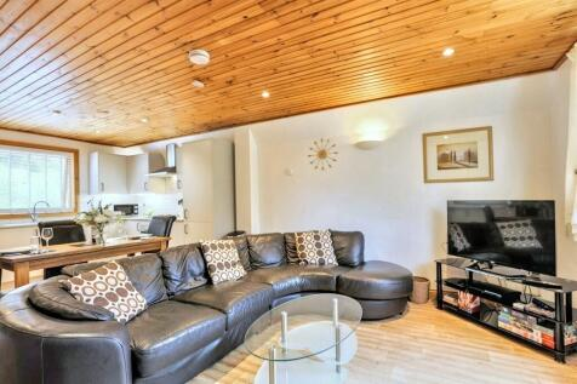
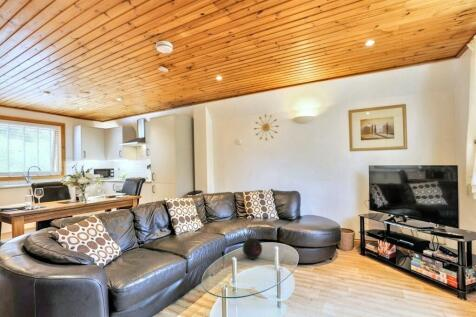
+ decorative orb (252, 248)
